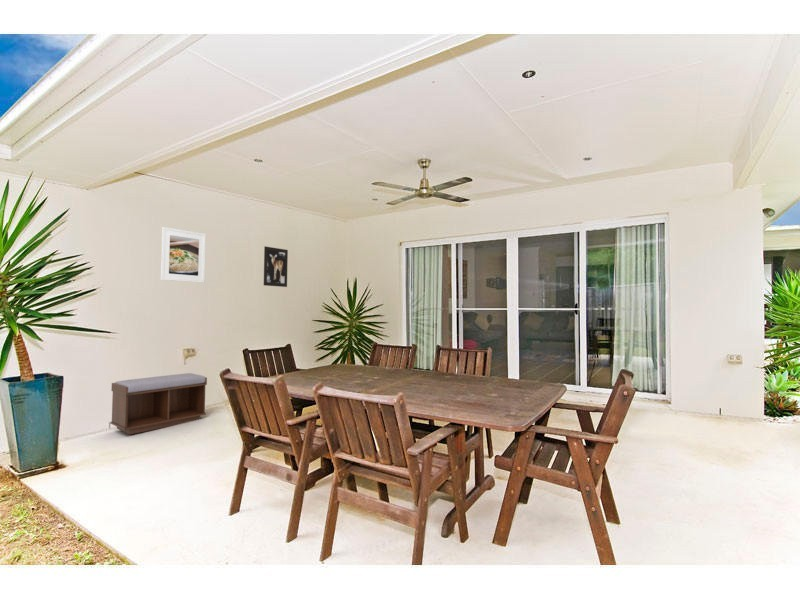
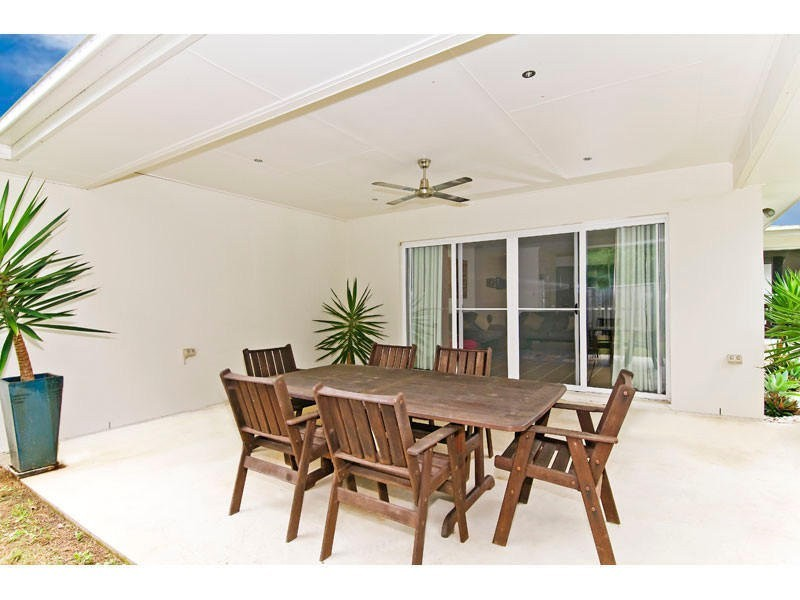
- bench (161, 400)
- wall art (276, 267)
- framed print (184, 256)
